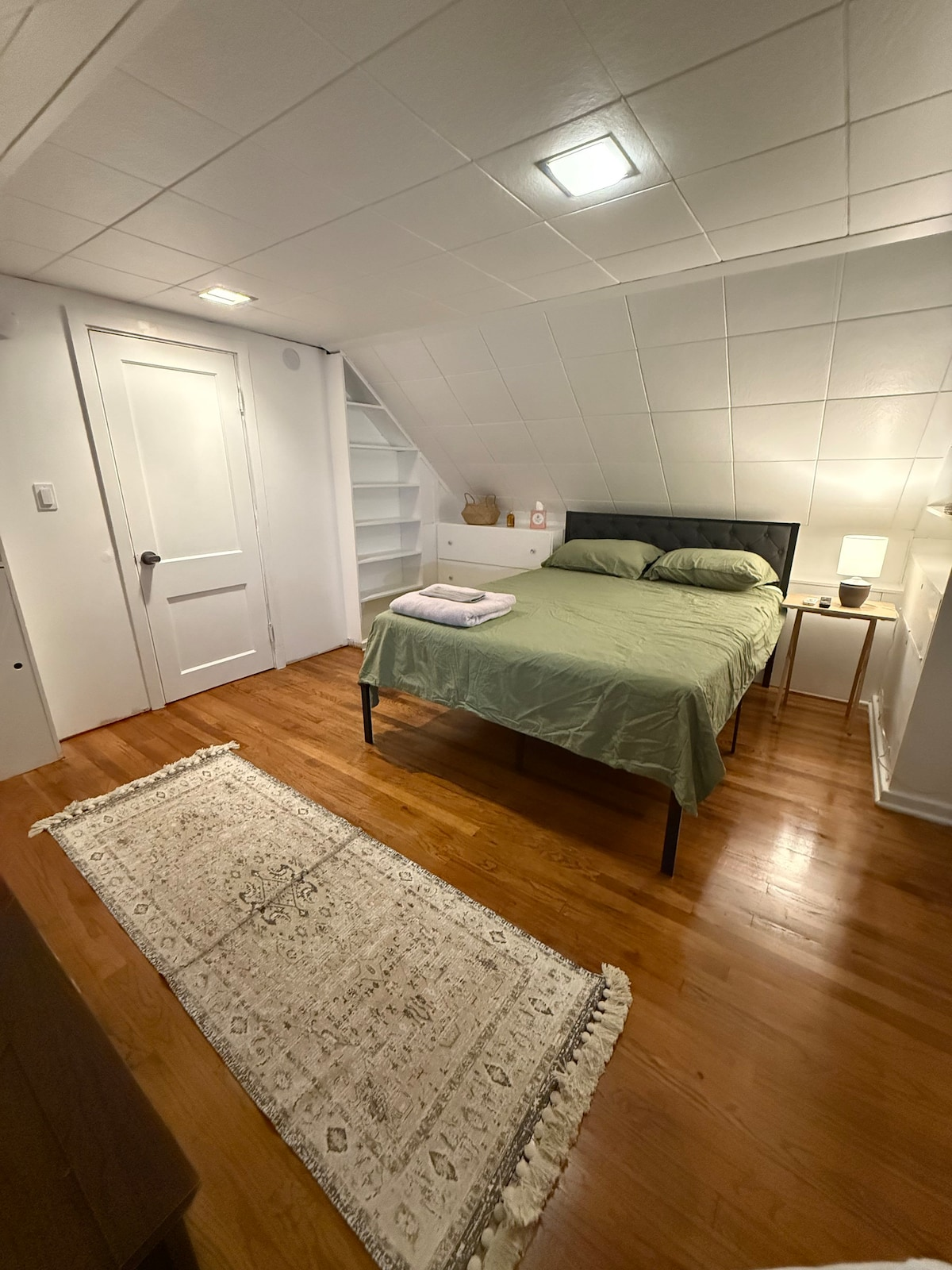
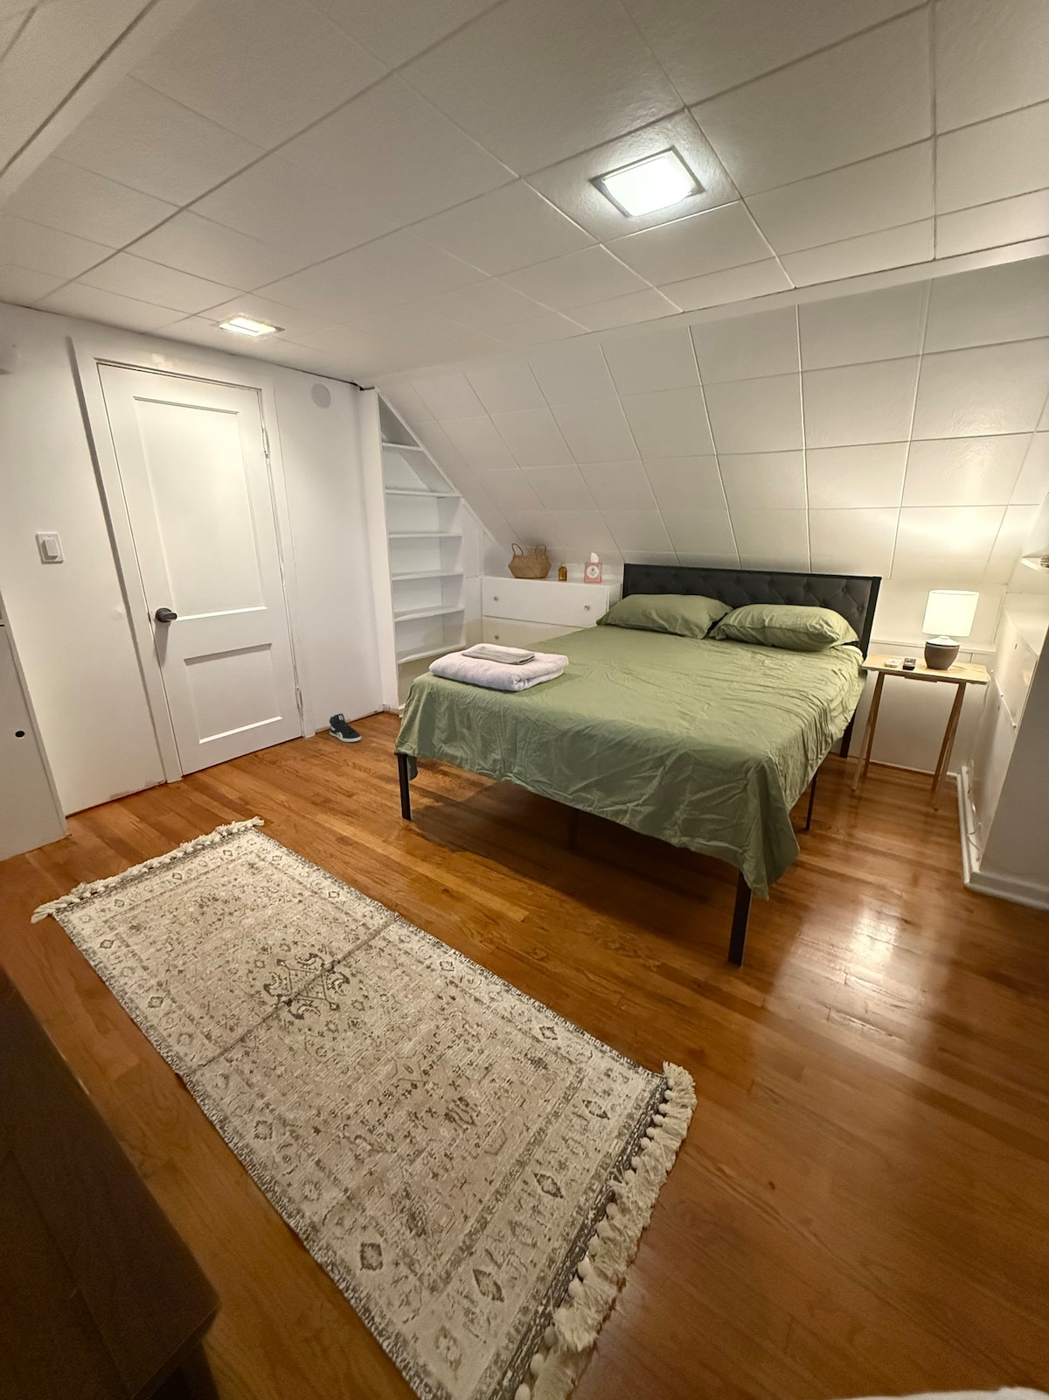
+ sneaker (343, 726)
